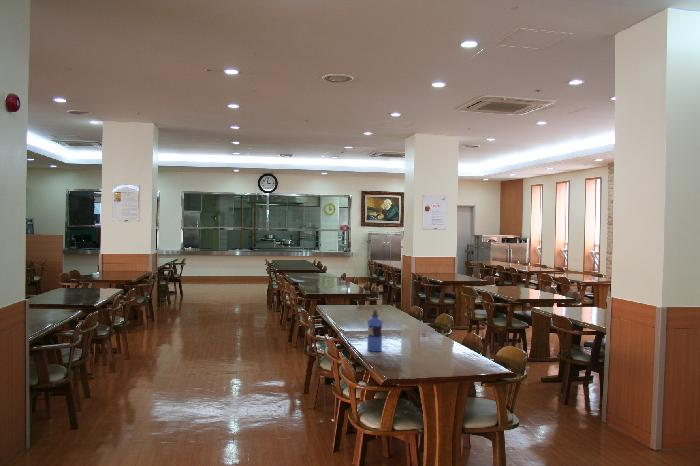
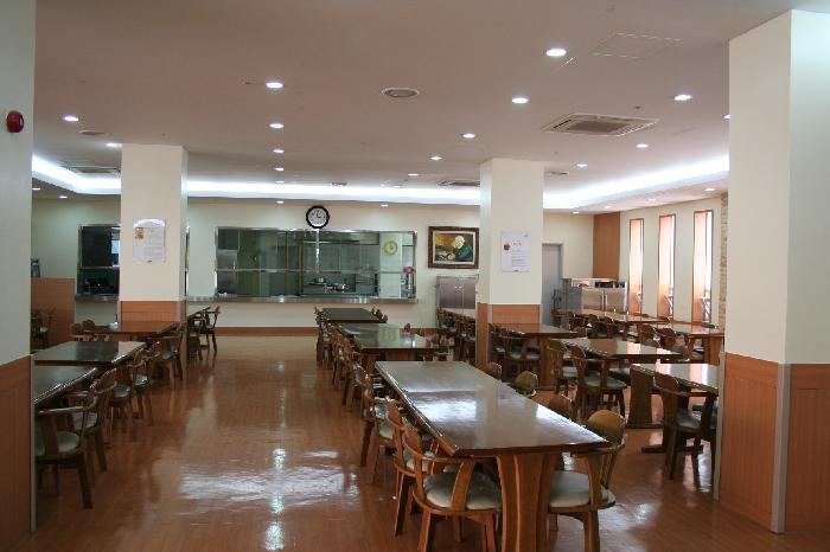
- water bottle (374, 330)
